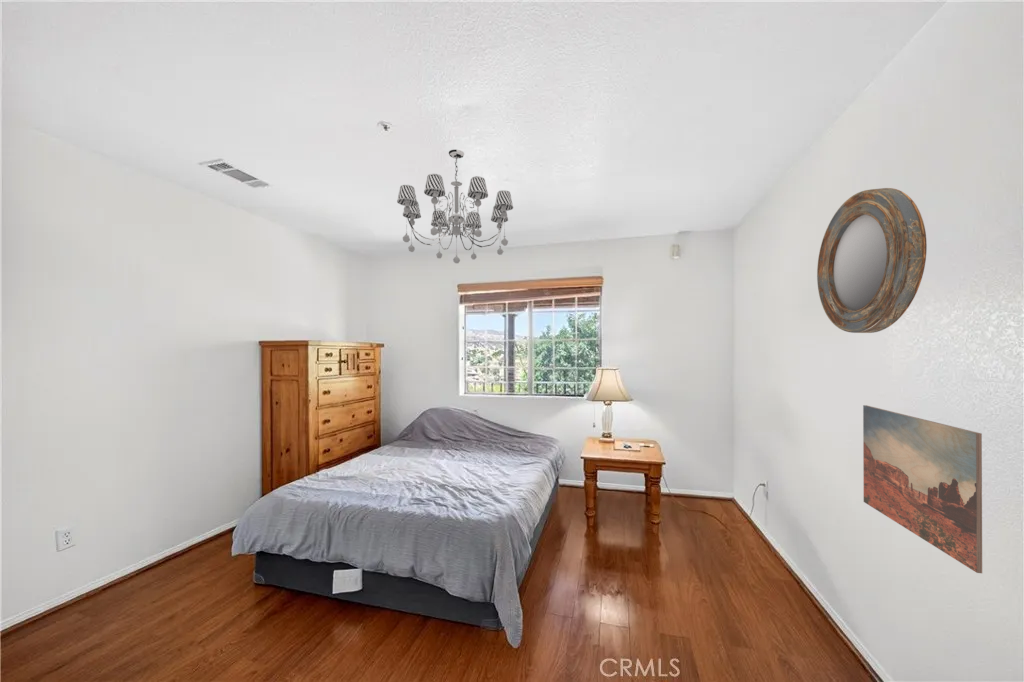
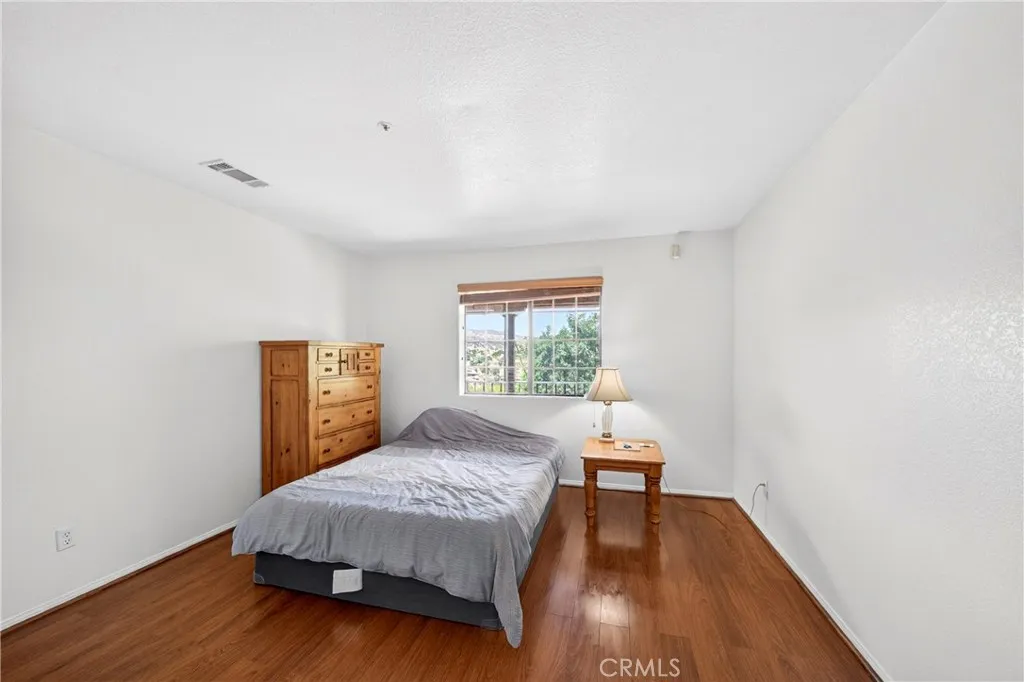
- home mirror (861, 263)
- chandelier (456, 208)
- wall art (911, 473)
